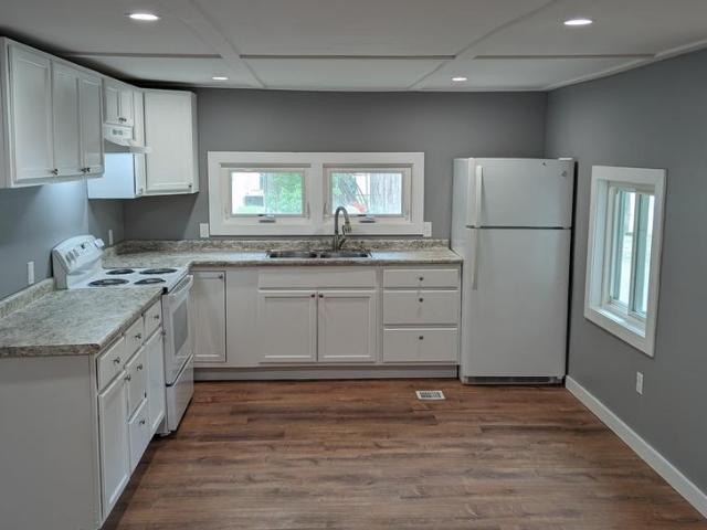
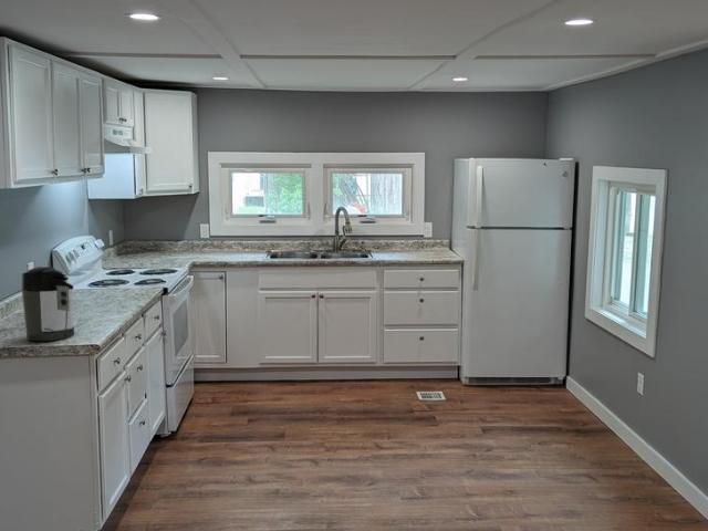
+ coffee maker (58, 302)
